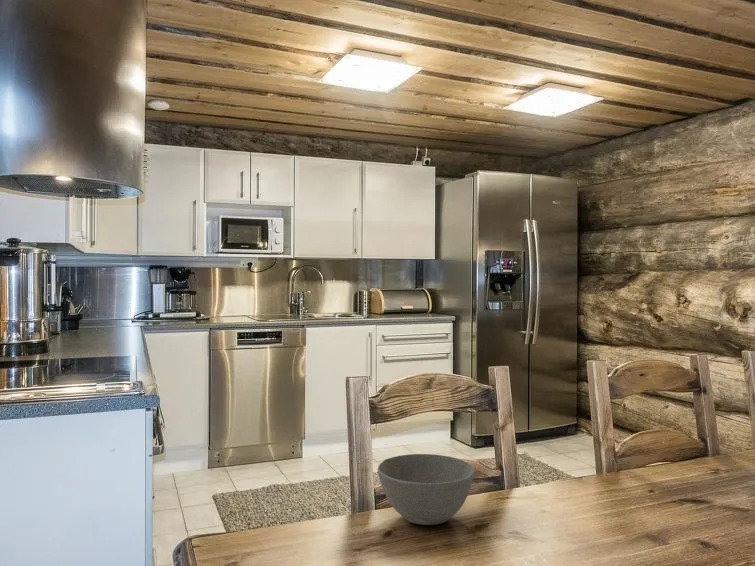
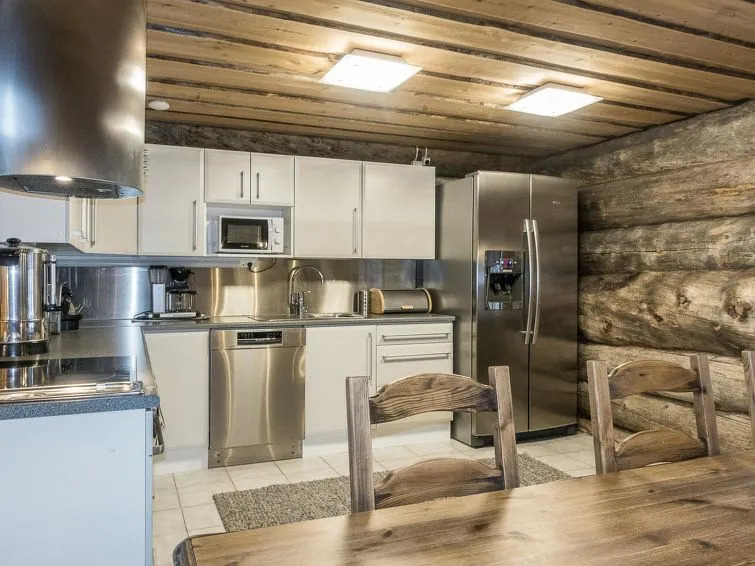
- bowl (425, 492)
